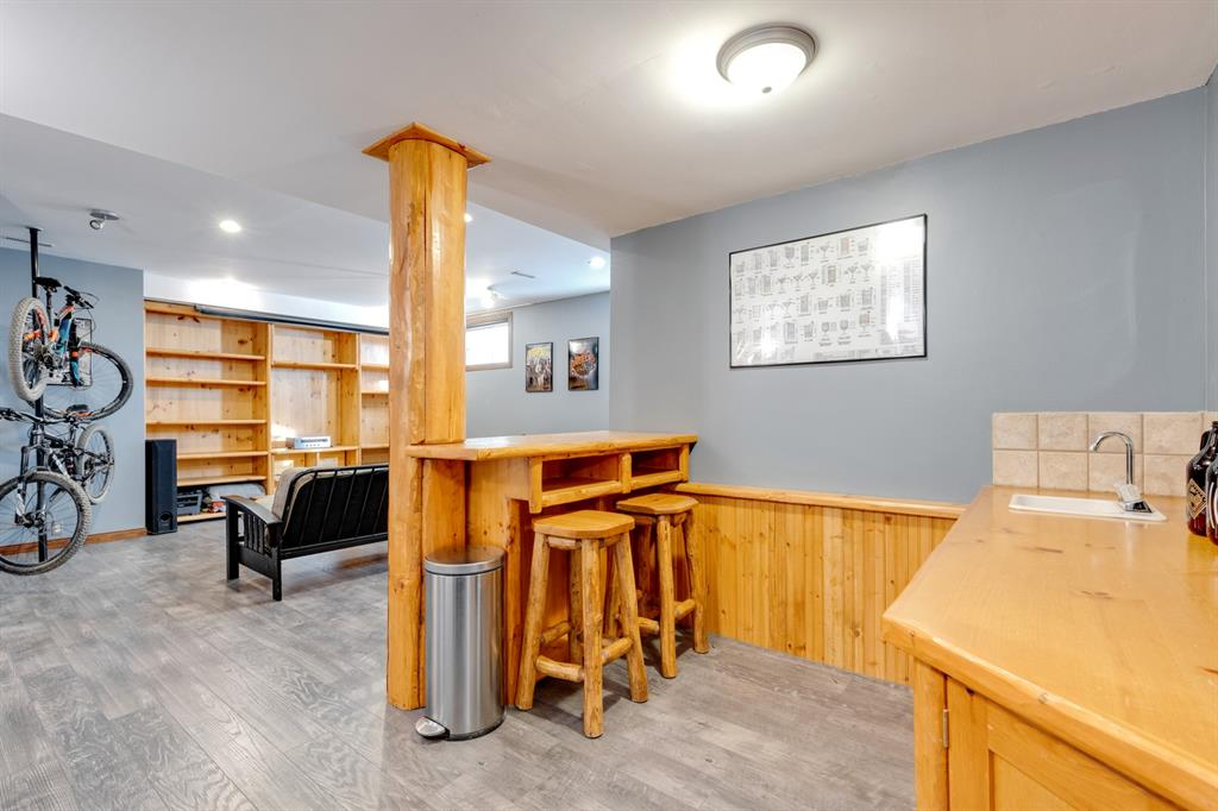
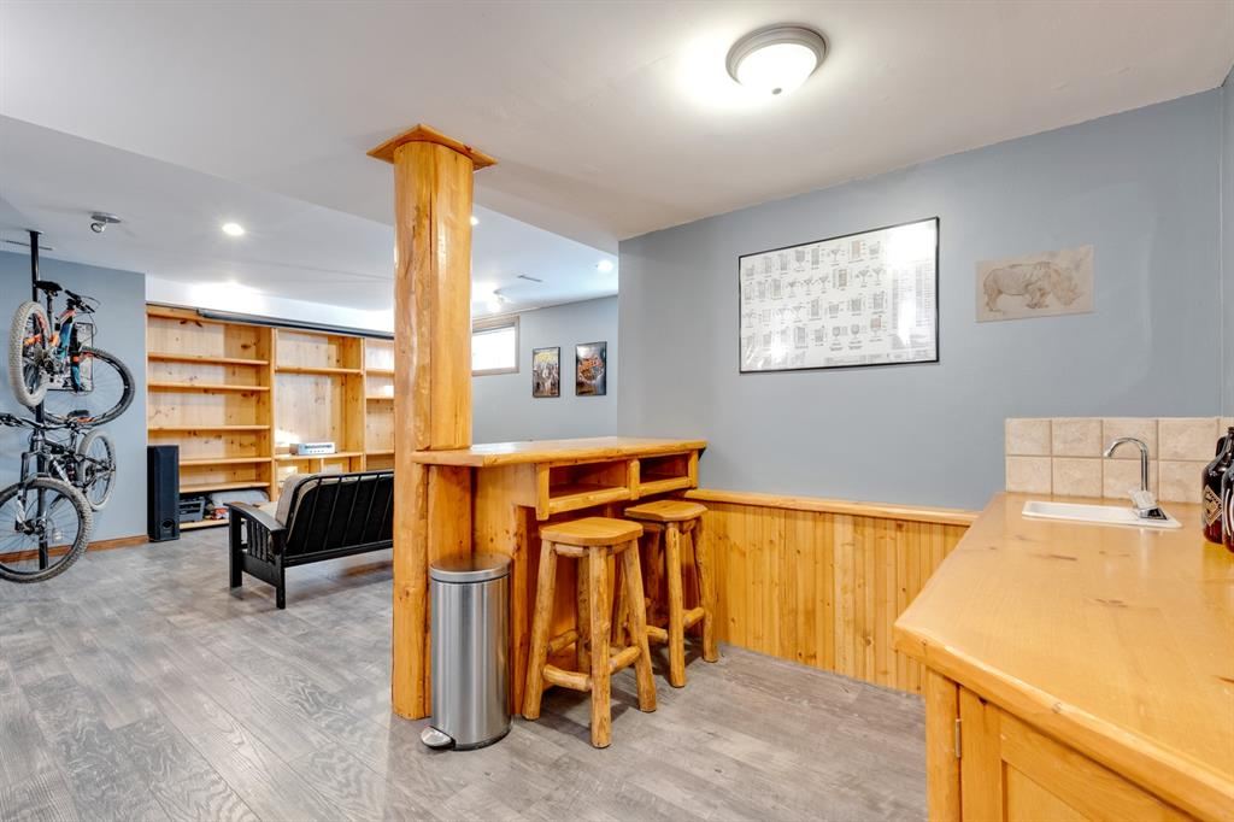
+ wall art (1032, 286)
